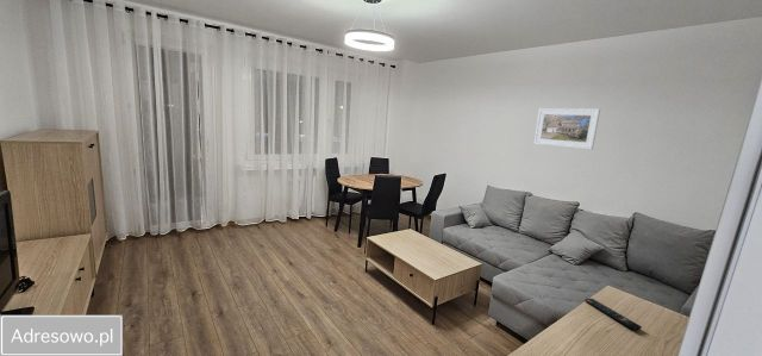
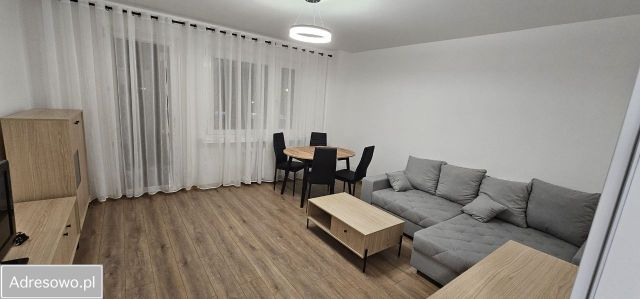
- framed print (564, 127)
- remote control (610, 313)
